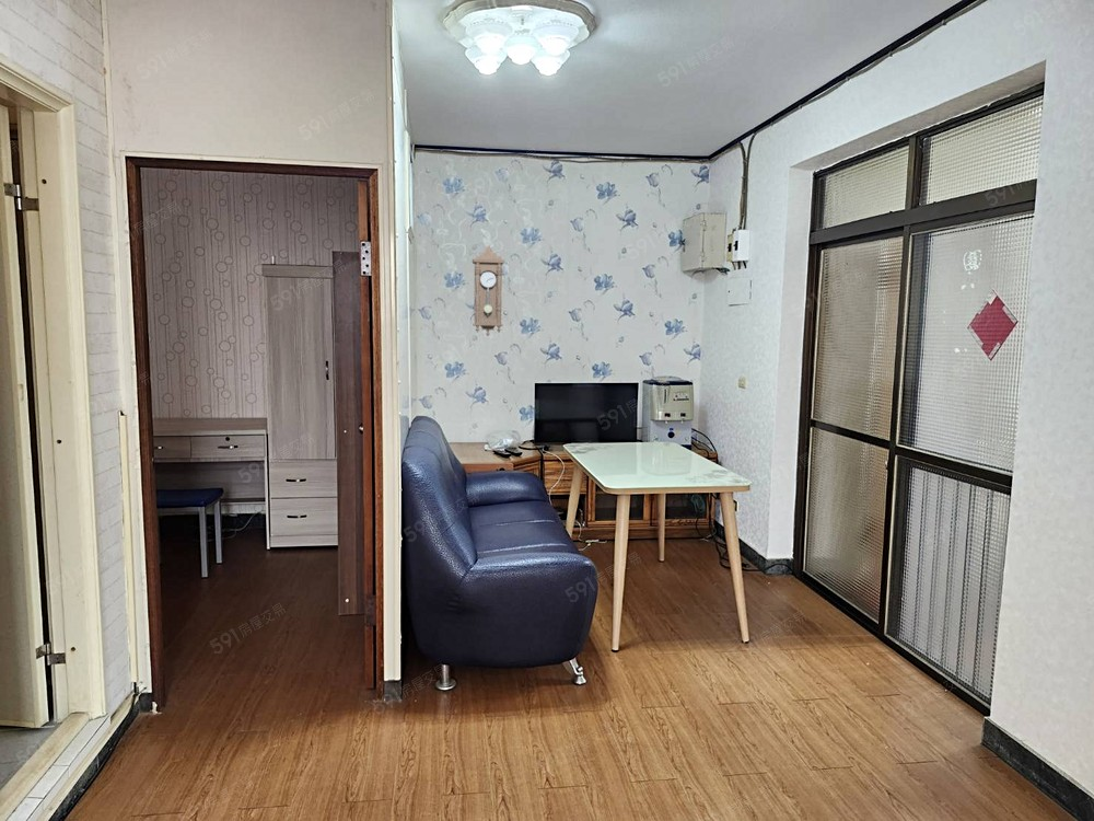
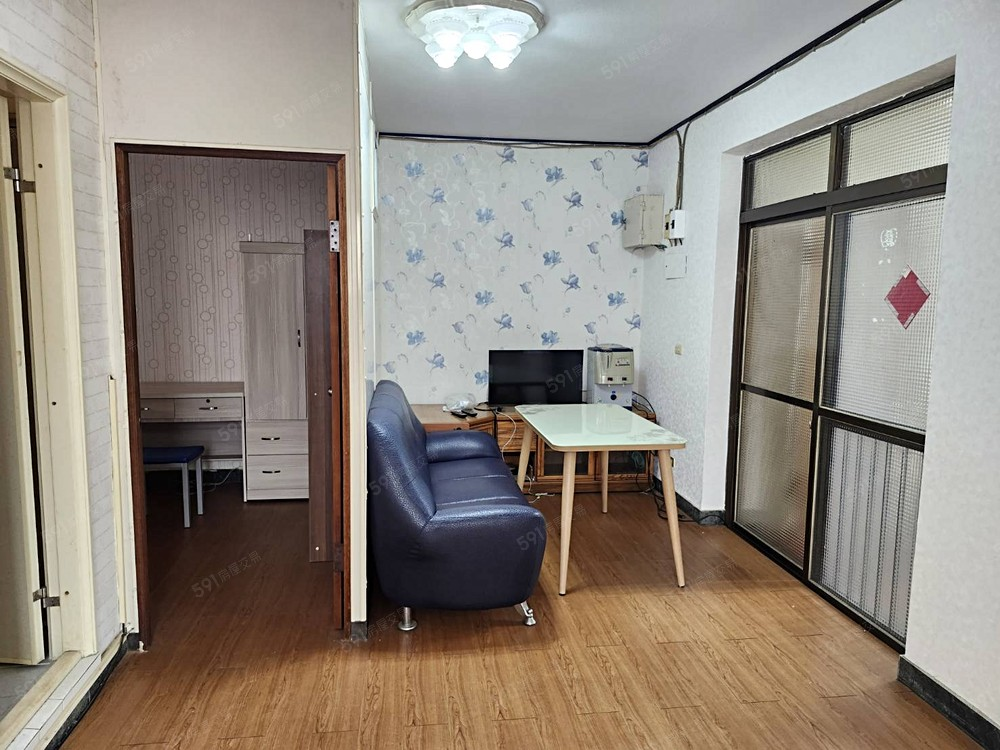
- pendulum clock (488, 291)
